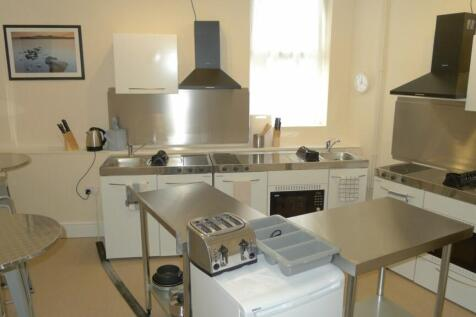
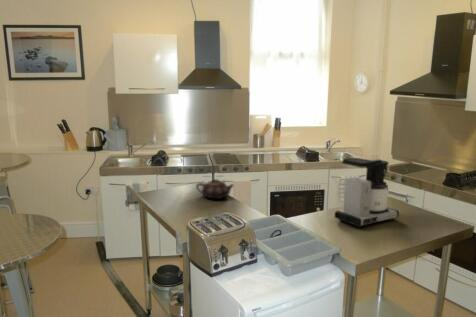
+ coffee maker (368, 189)
+ teapot (215, 187)
